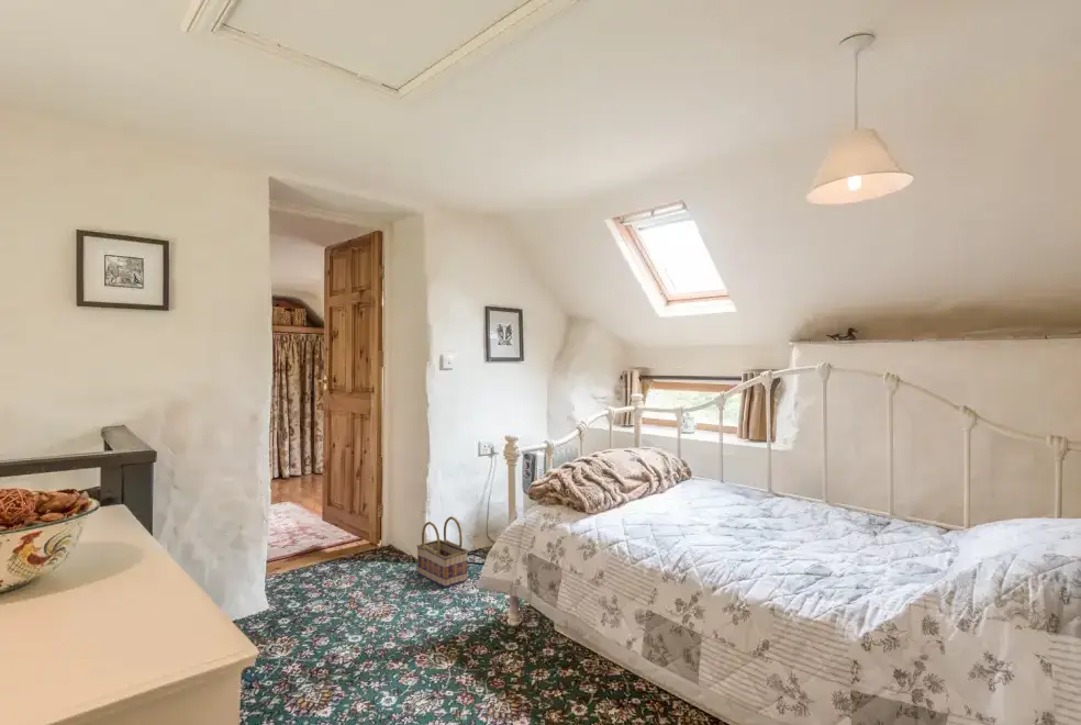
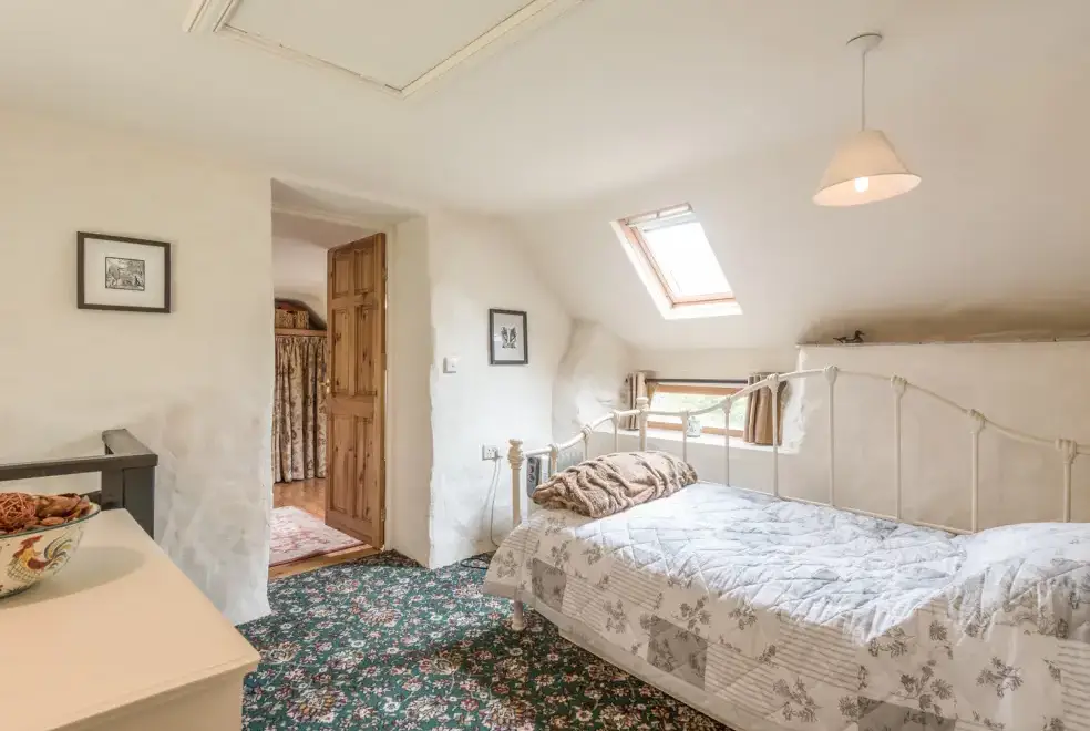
- basket (442, 548)
